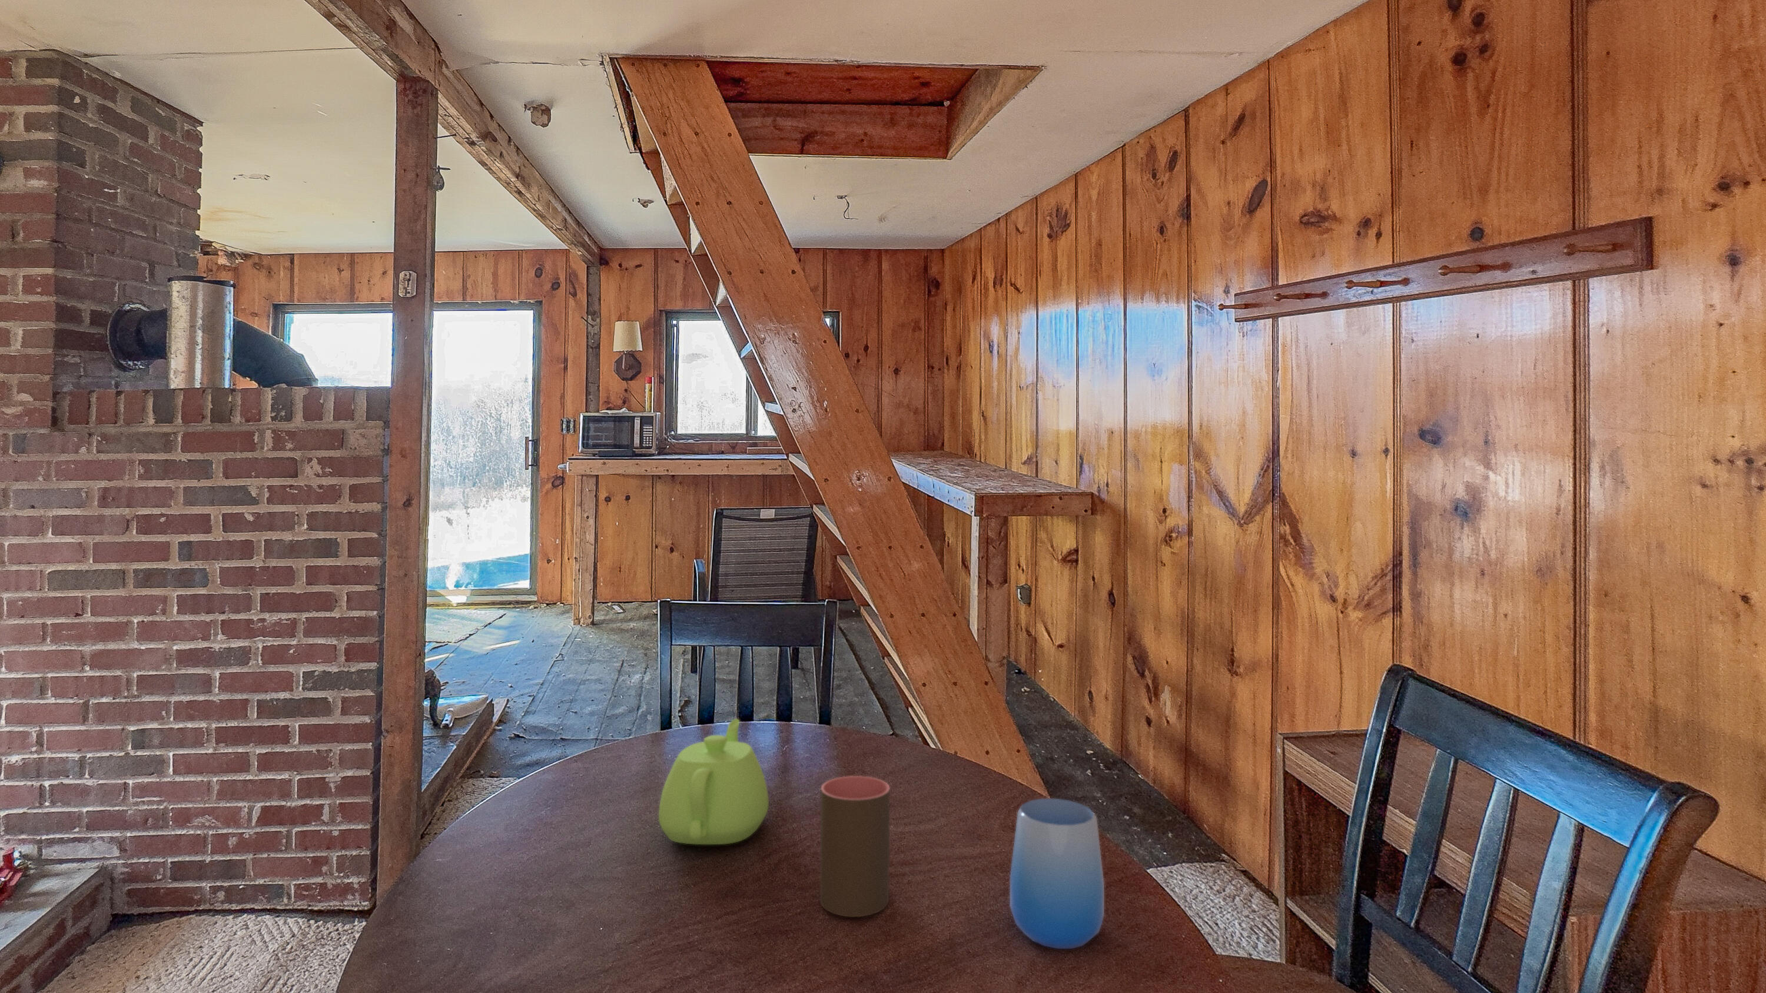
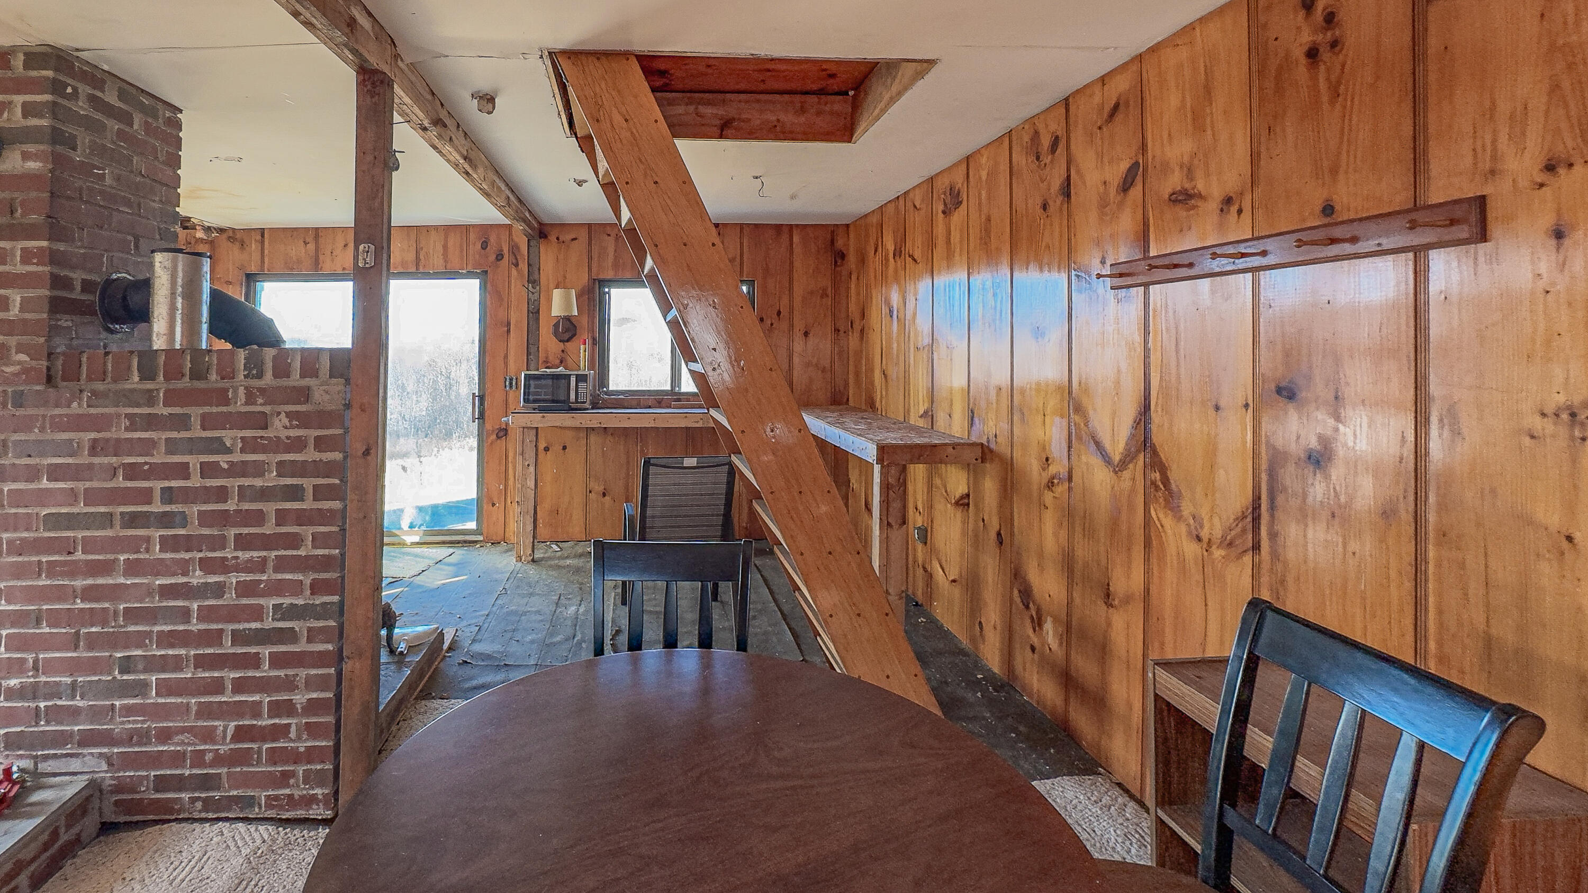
- cup (1056, 871)
- teapot (717, 781)
- cup (855, 844)
